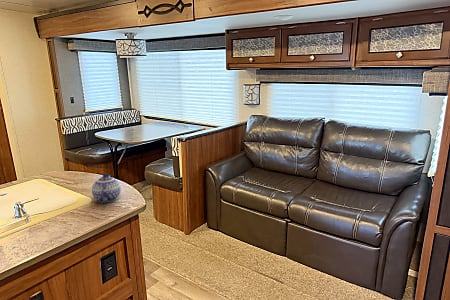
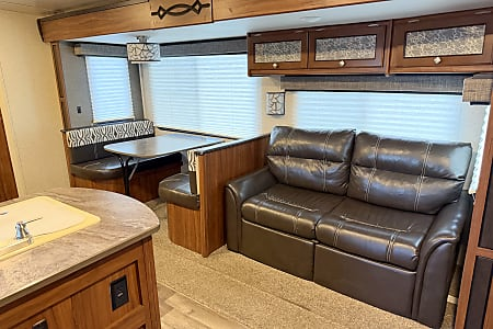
- teapot (105, 186)
